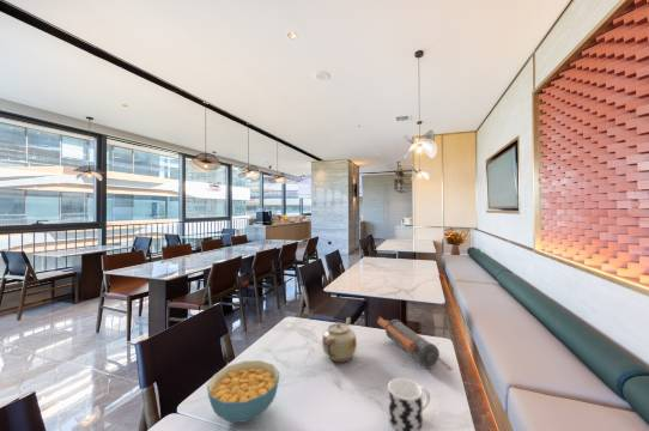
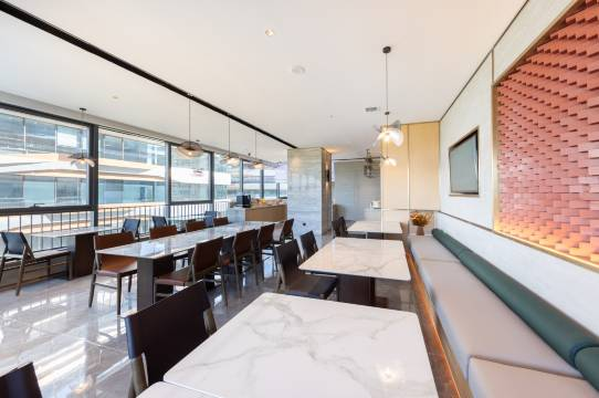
- teapot (339, 338)
- cereal bowl (244, 395)
- cup (410, 402)
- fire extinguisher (412, 341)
